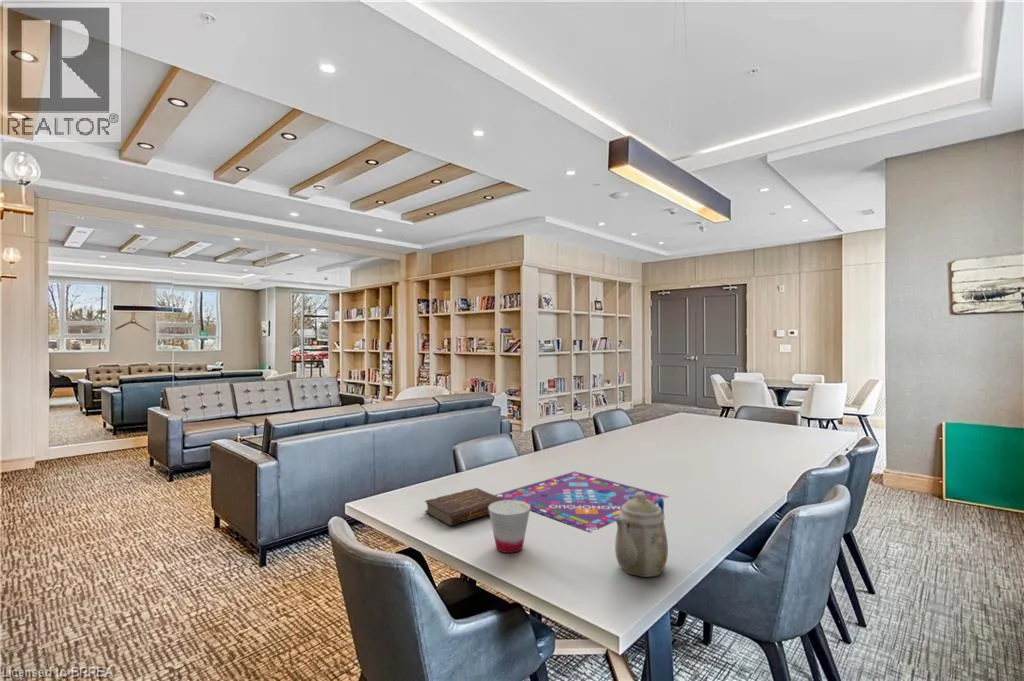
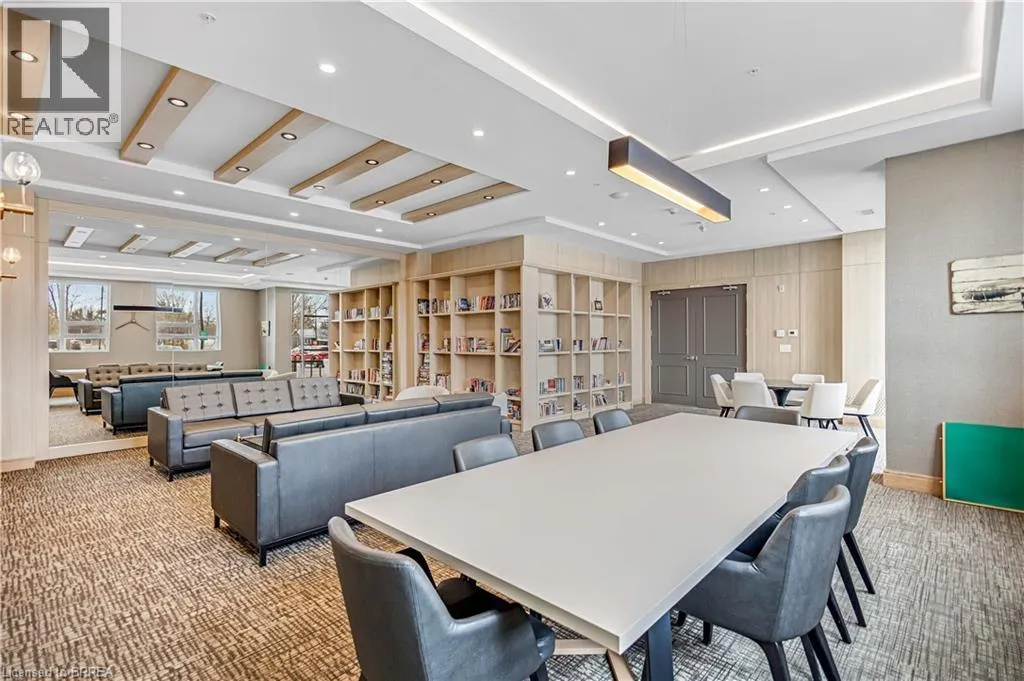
- gameboard (582, 496)
- cup (509, 527)
- book (465, 506)
- teapot (641, 530)
